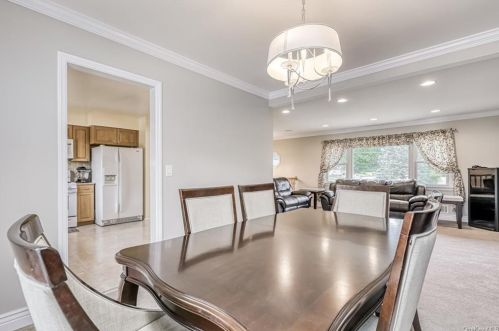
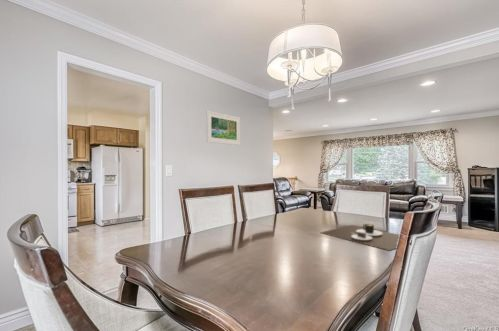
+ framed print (224, 129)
+ place mat (367, 231)
